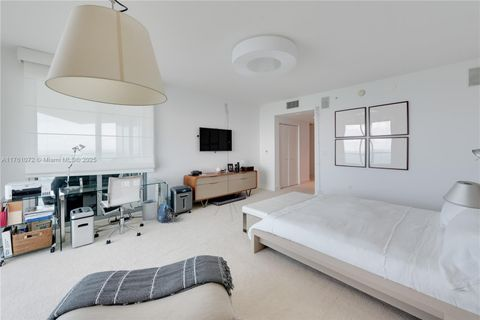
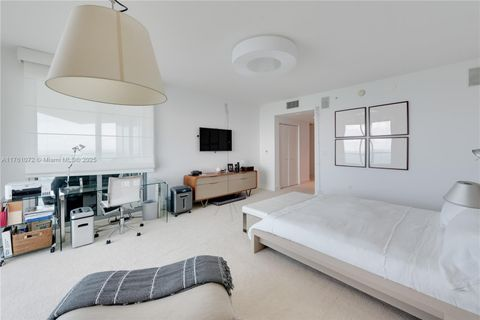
- backpack (165, 211)
